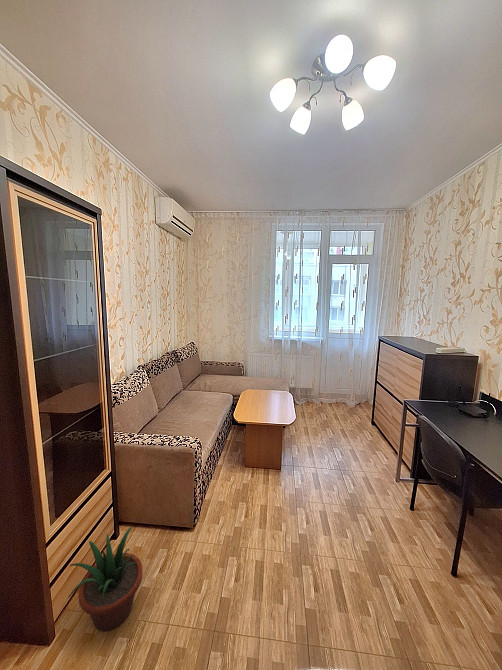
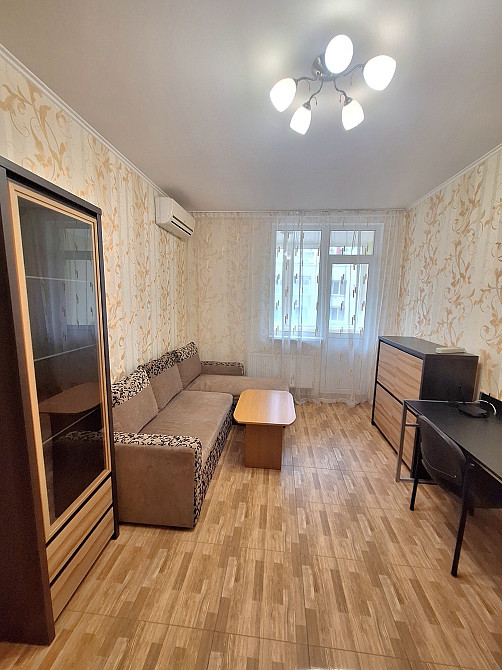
- potted plant (105, 584)
